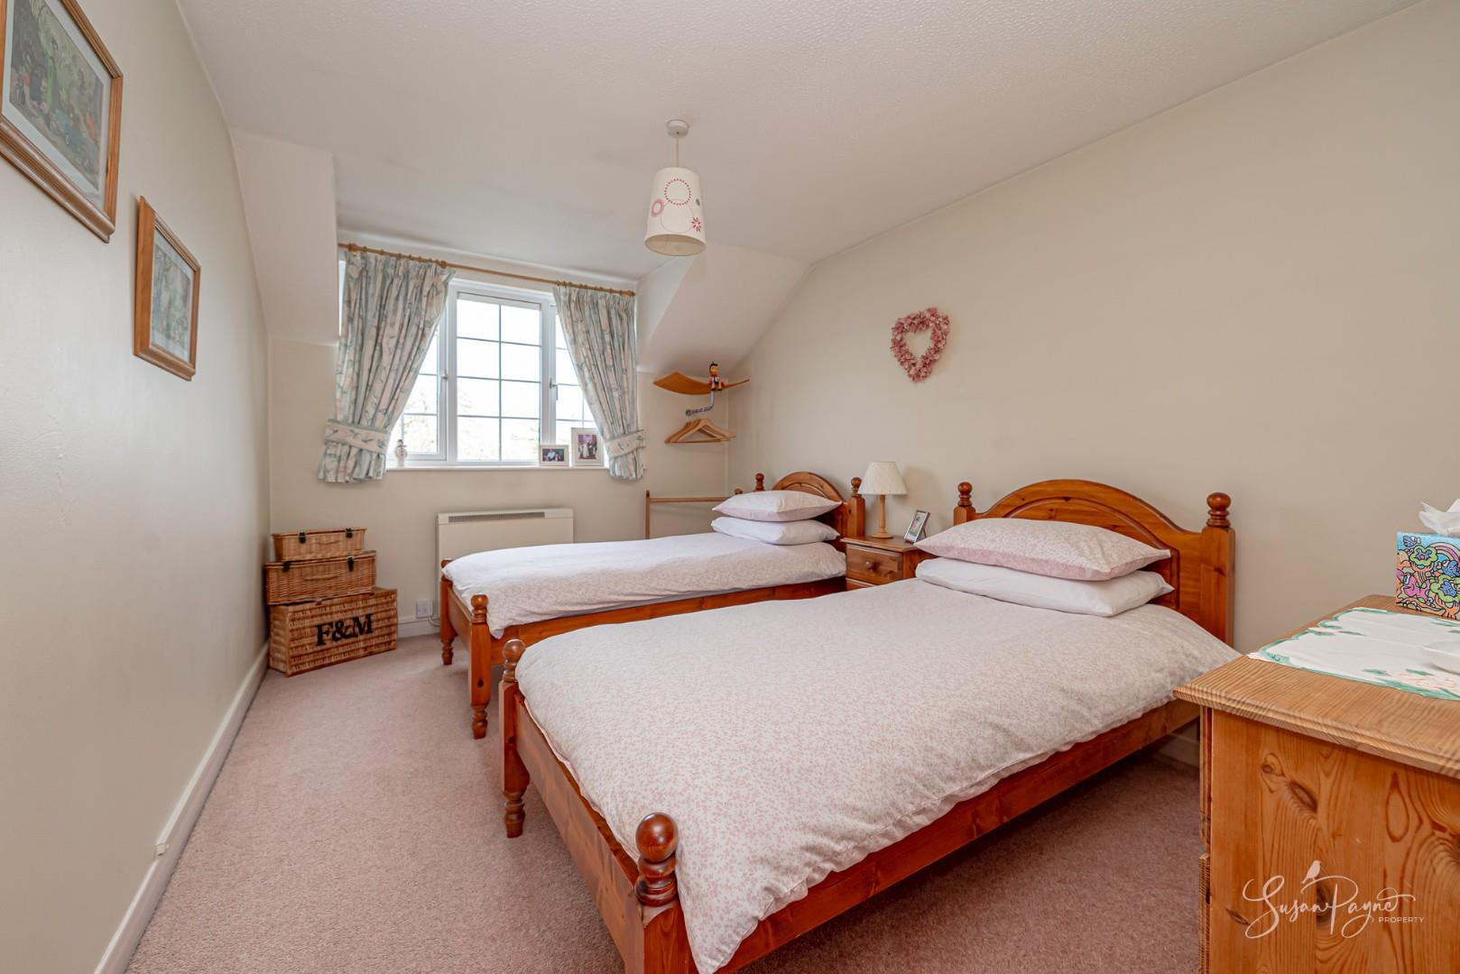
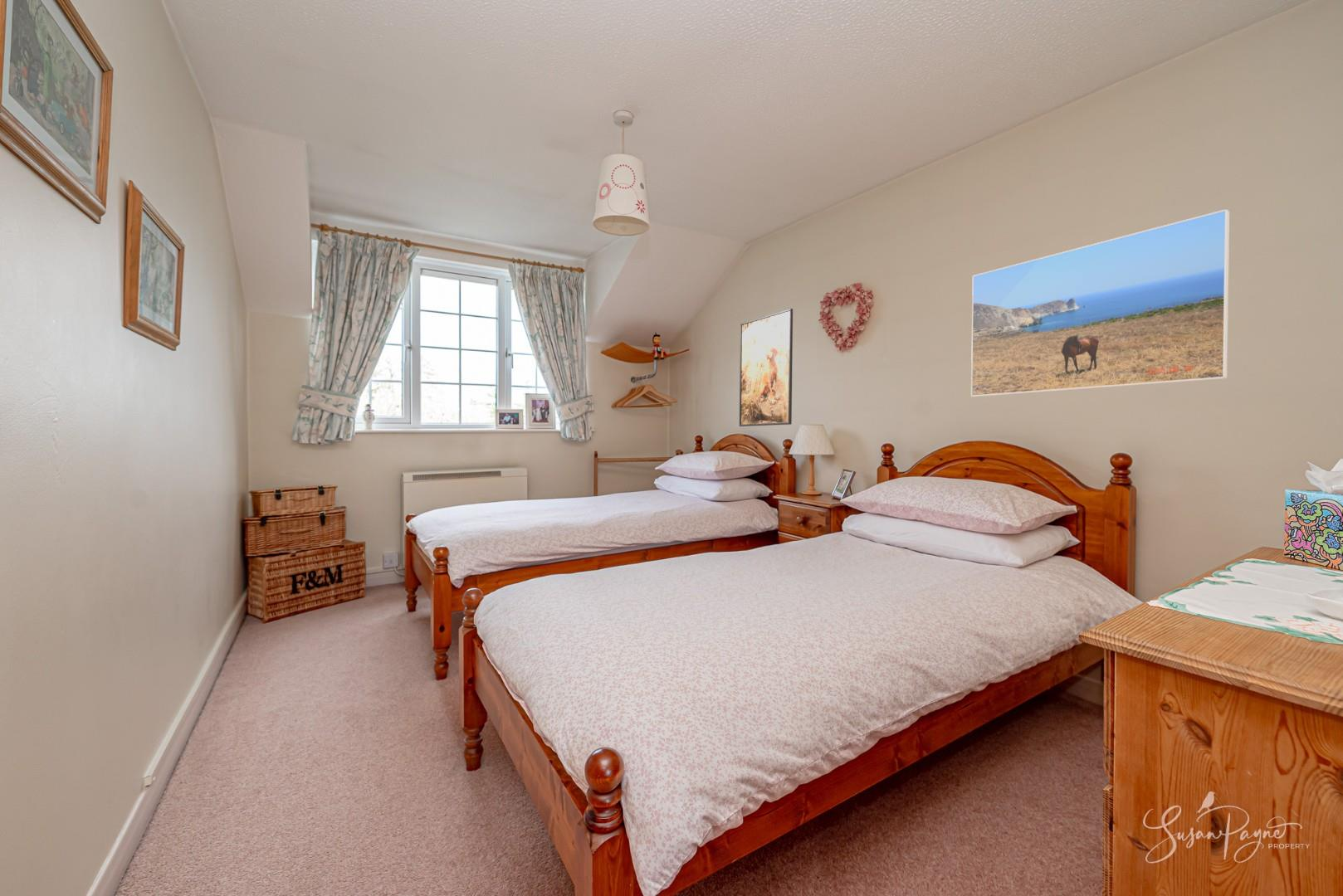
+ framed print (1079, 319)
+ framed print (764, 371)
